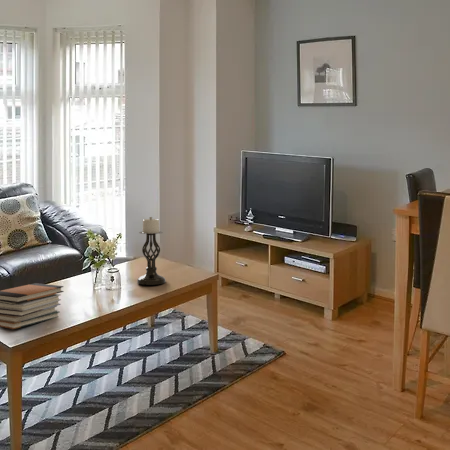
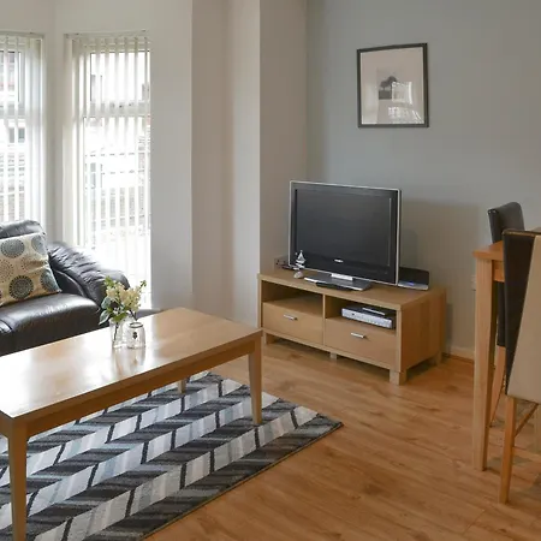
- book stack (27, 304)
- candle holder (151, 249)
